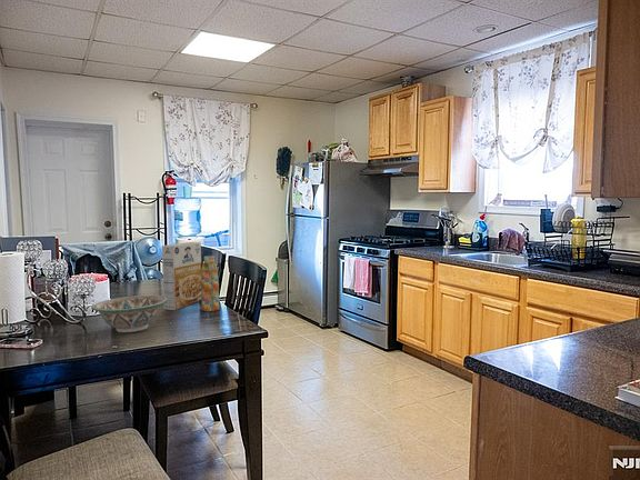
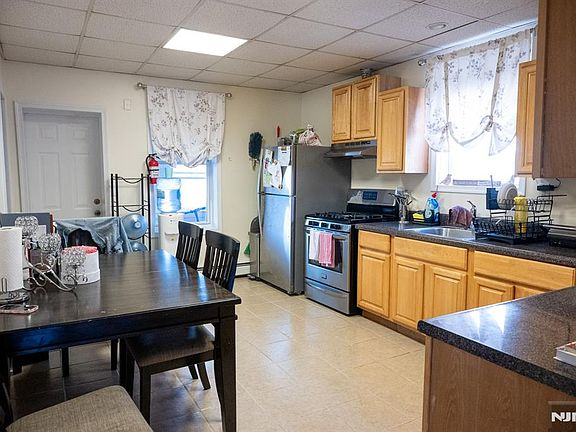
- water bottle (209, 282)
- cereal box (182, 274)
- decorative bowl (131, 314)
